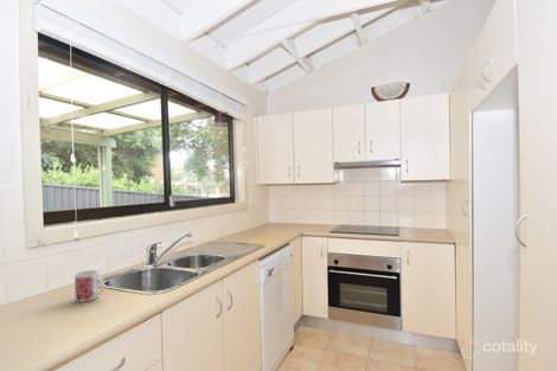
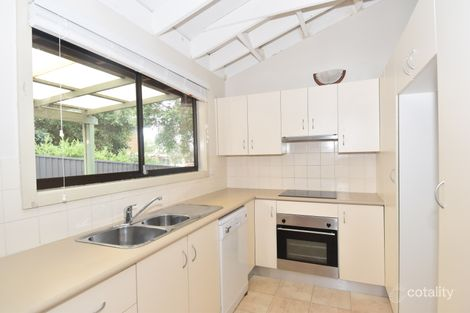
- mug (90, 286)
